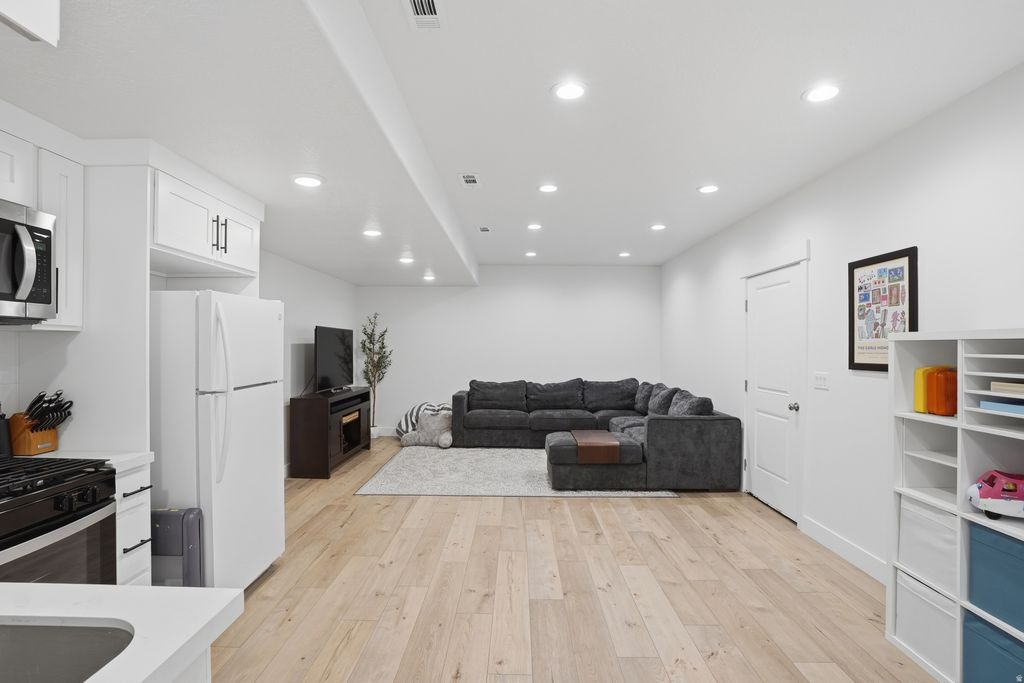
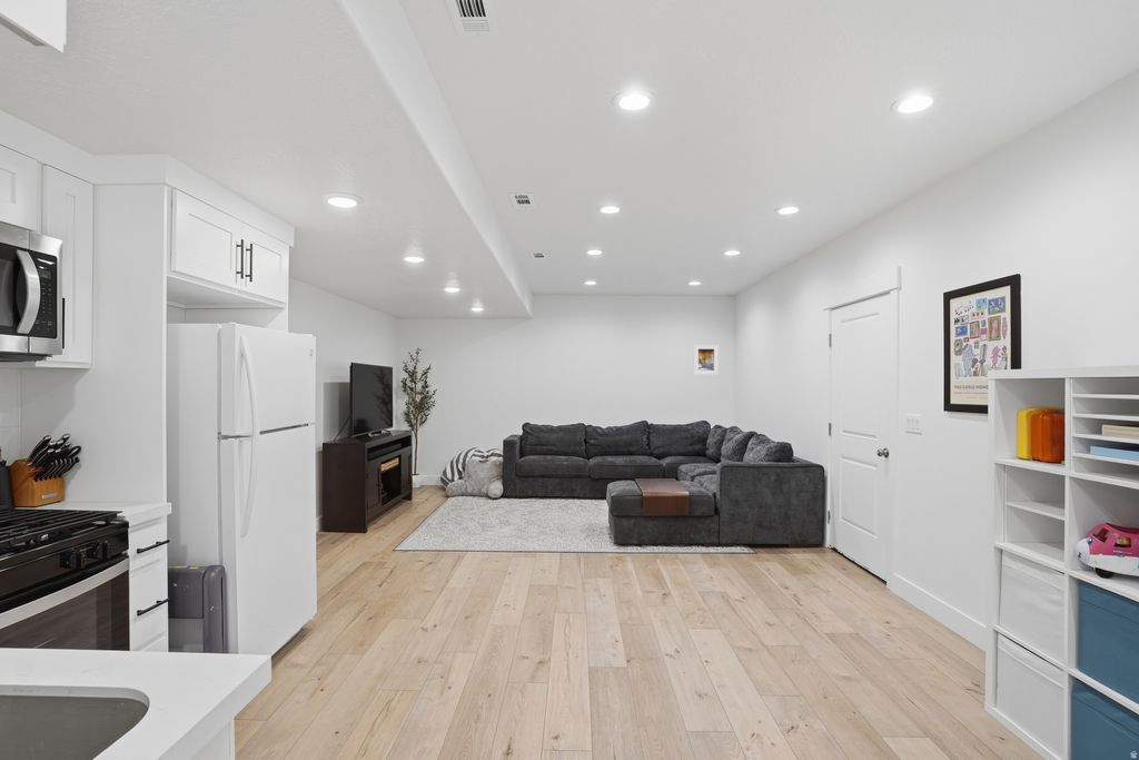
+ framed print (705, 359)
